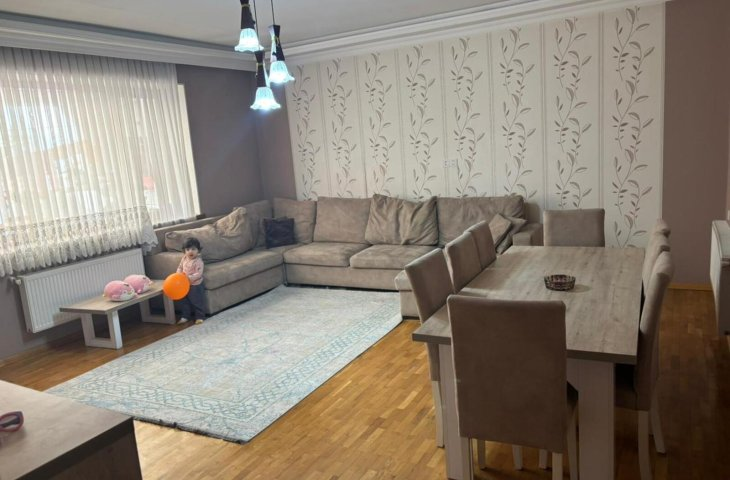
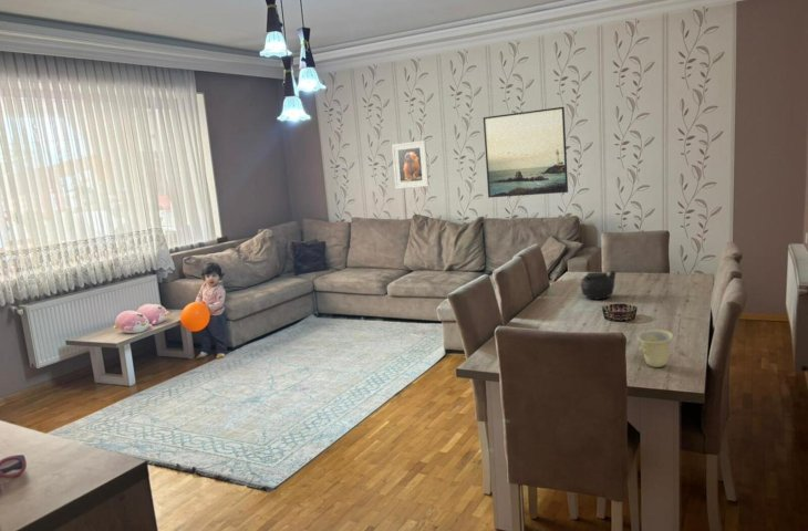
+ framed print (410, 165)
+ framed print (525, 154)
+ cup (655, 350)
+ teapot (600, 284)
